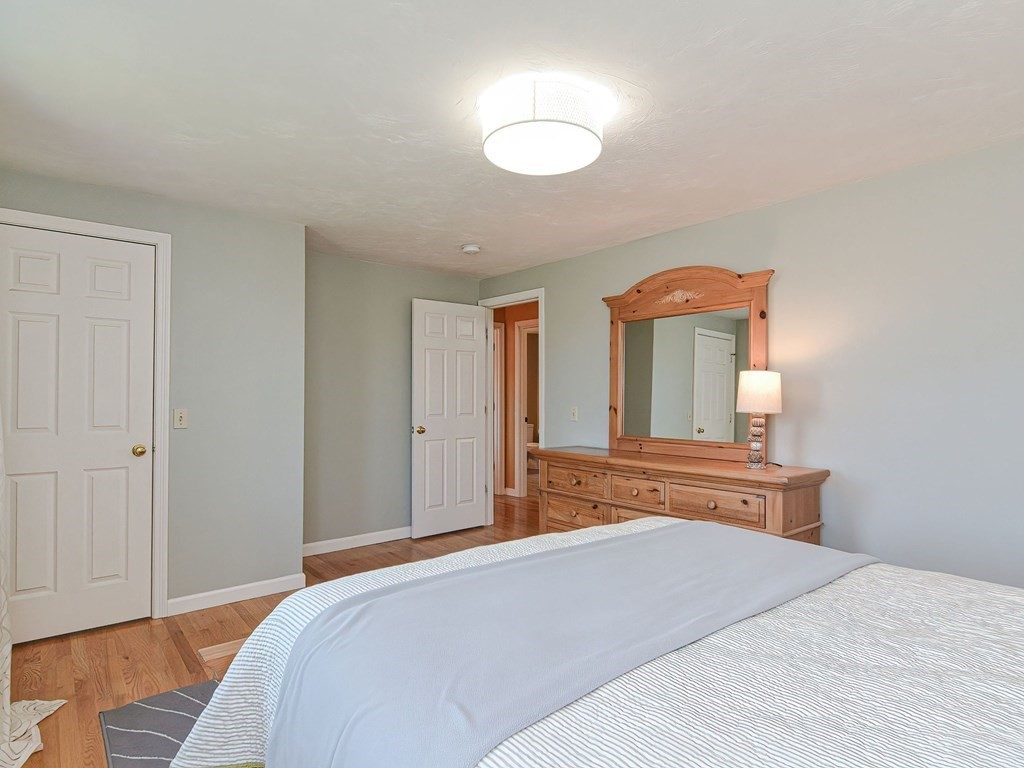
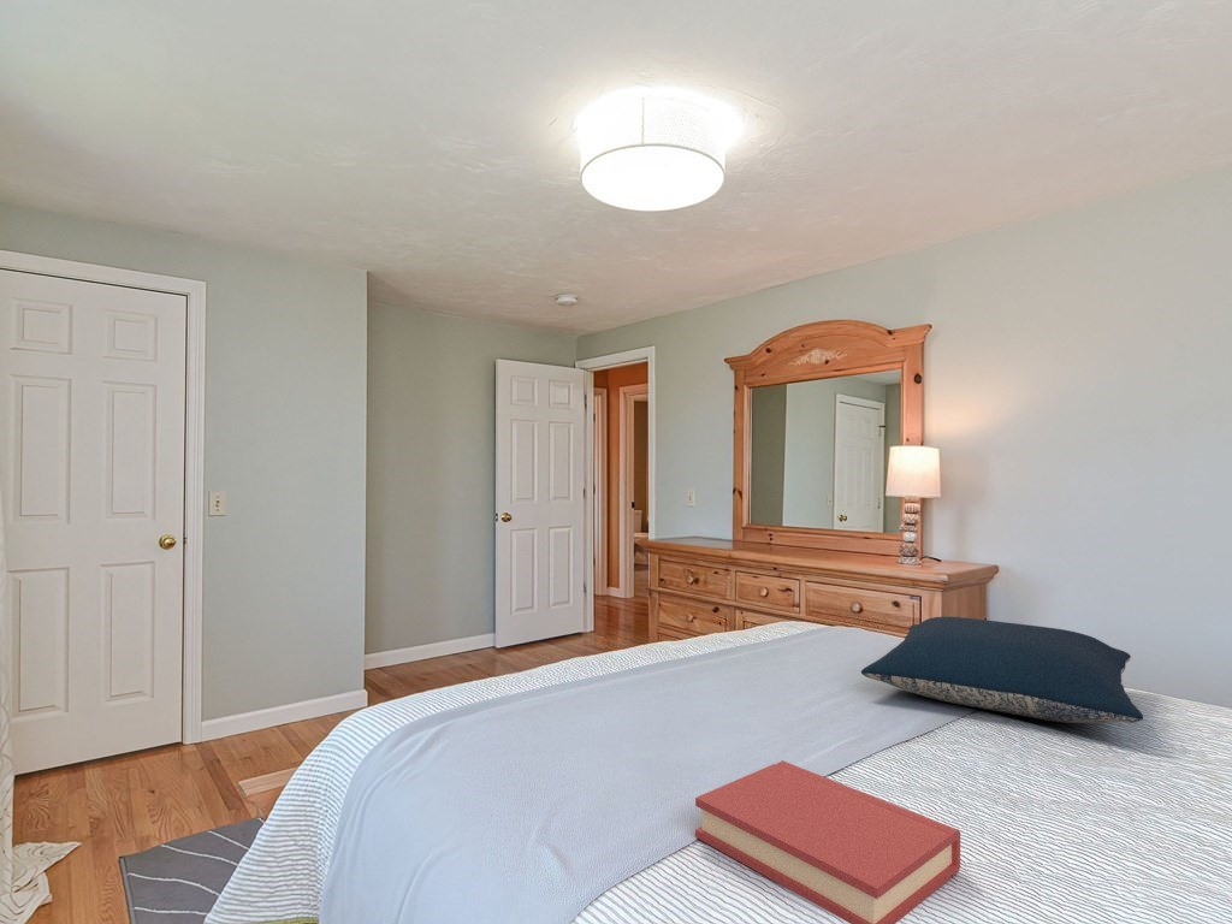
+ pillow (1001, 663)
+ hardback book (822, 833)
